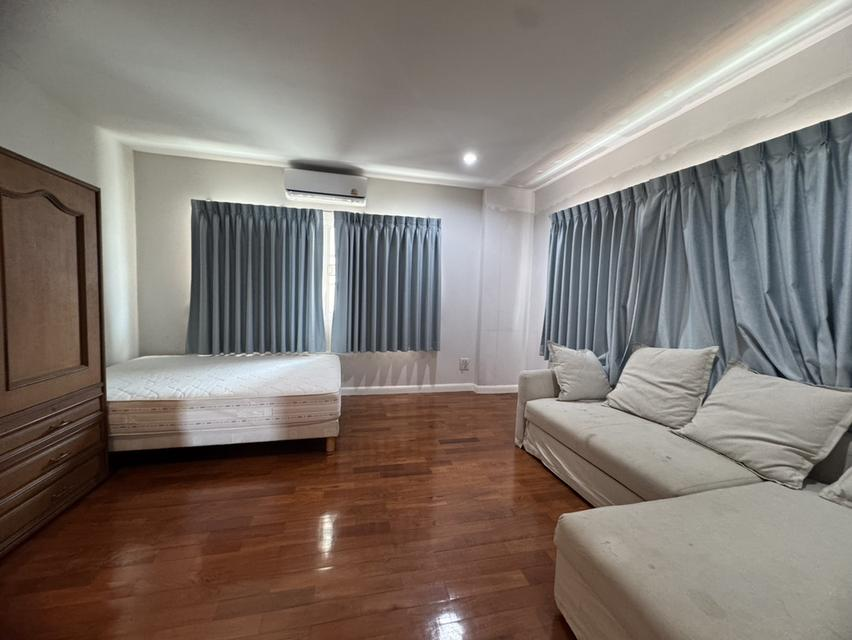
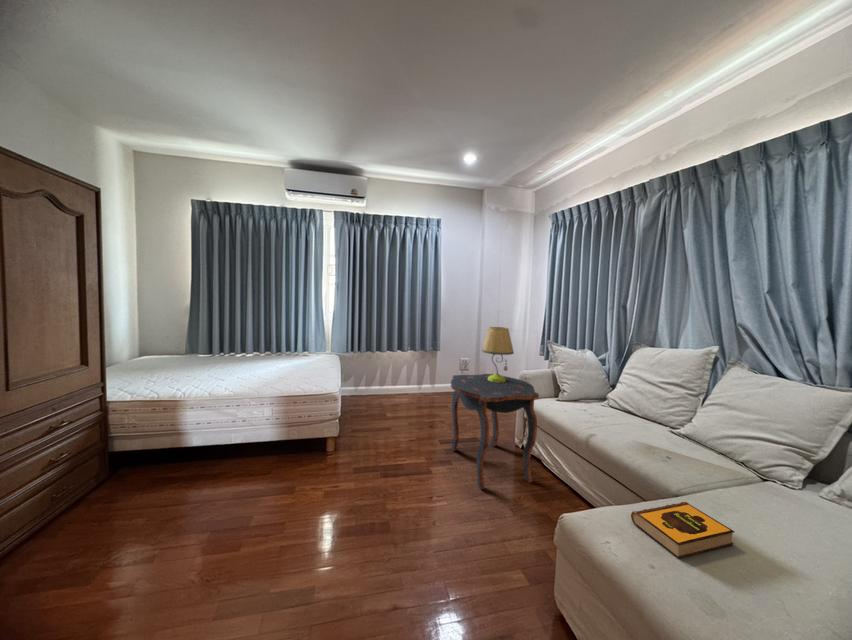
+ side table (488, 424)
+ table lamp (497, 353)
+ hardback book (679, 525)
